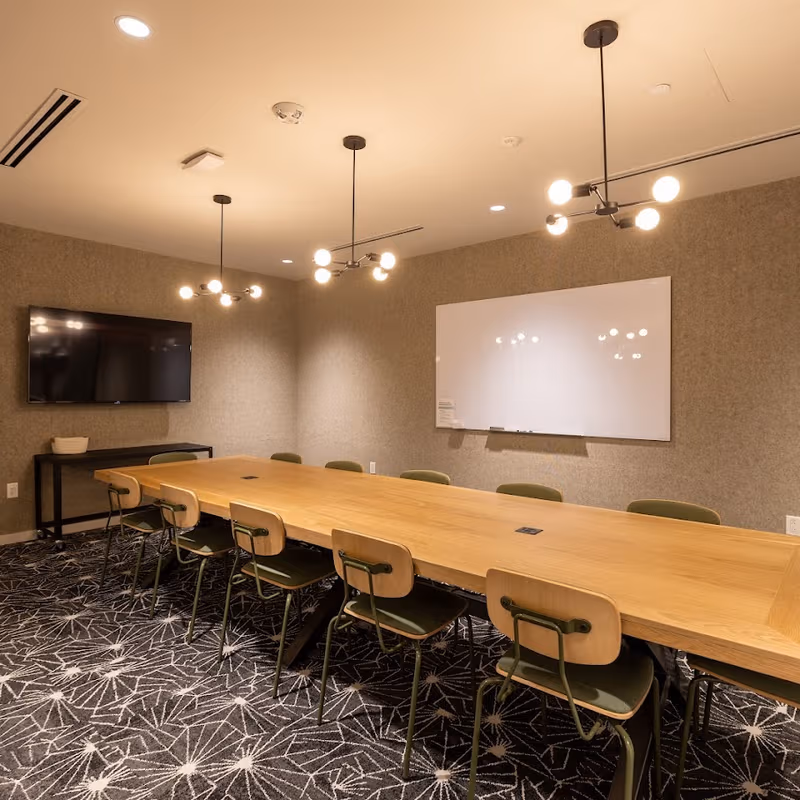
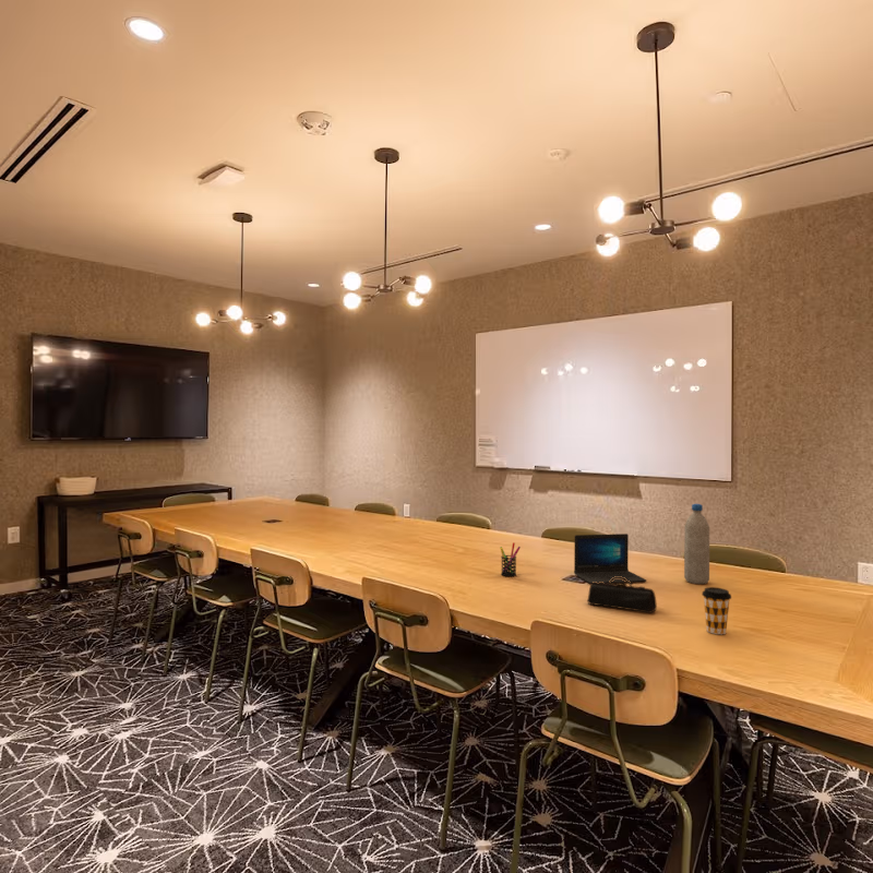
+ laptop (609, 558)
+ pen holder (507, 559)
+ coffee cup (716, 610)
+ pencil case (621, 590)
+ water bottle (696, 542)
